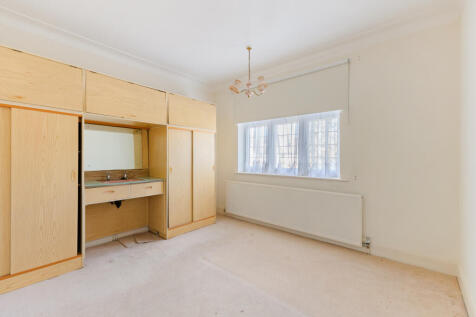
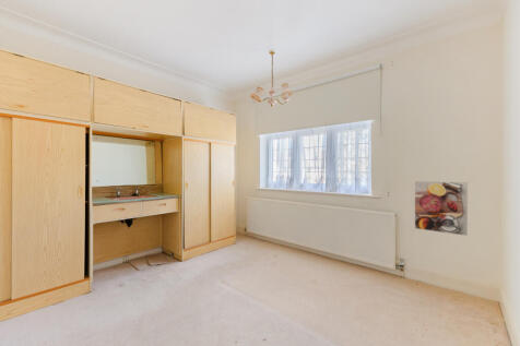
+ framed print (439, 206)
